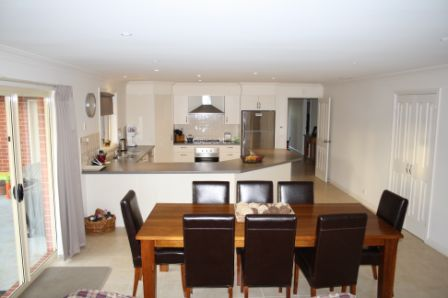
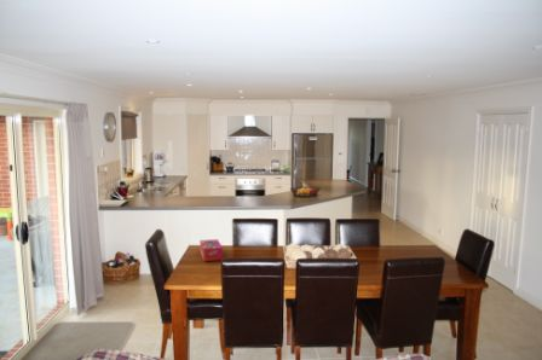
+ tissue box (211, 249)
